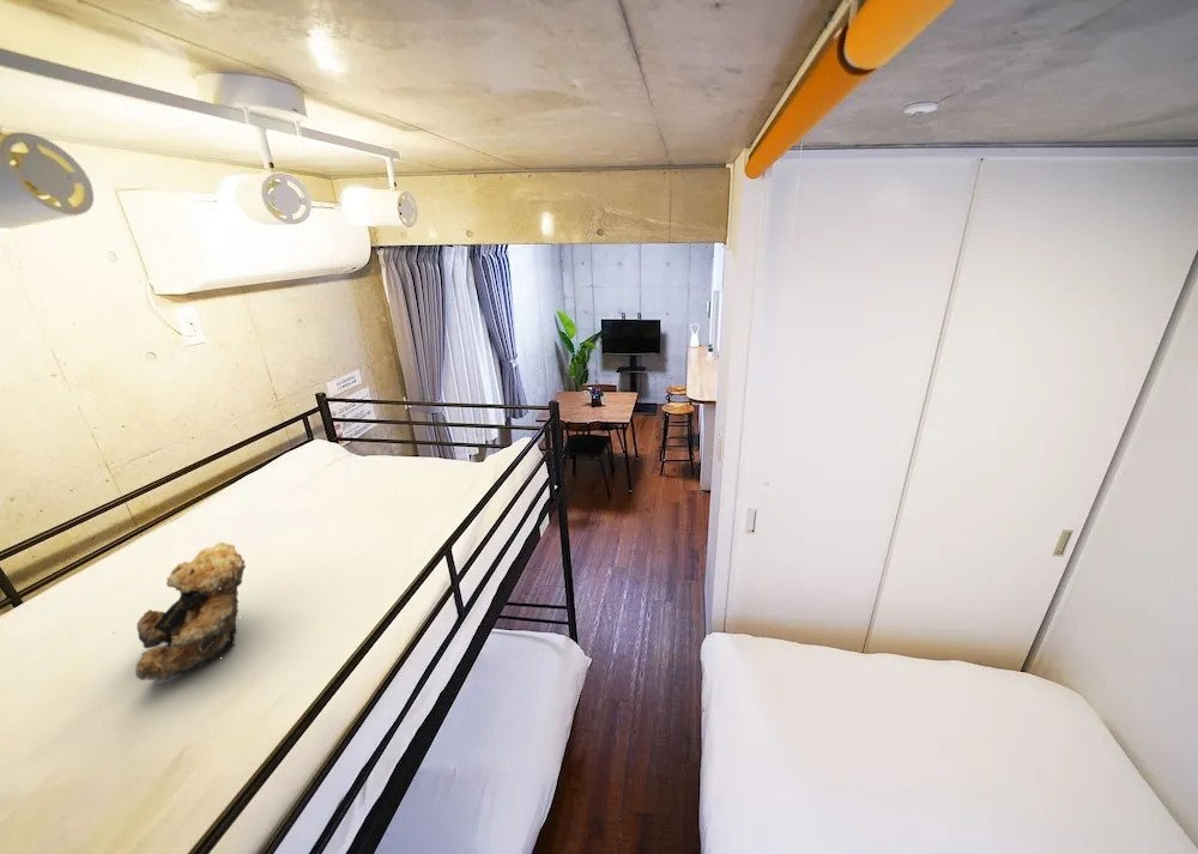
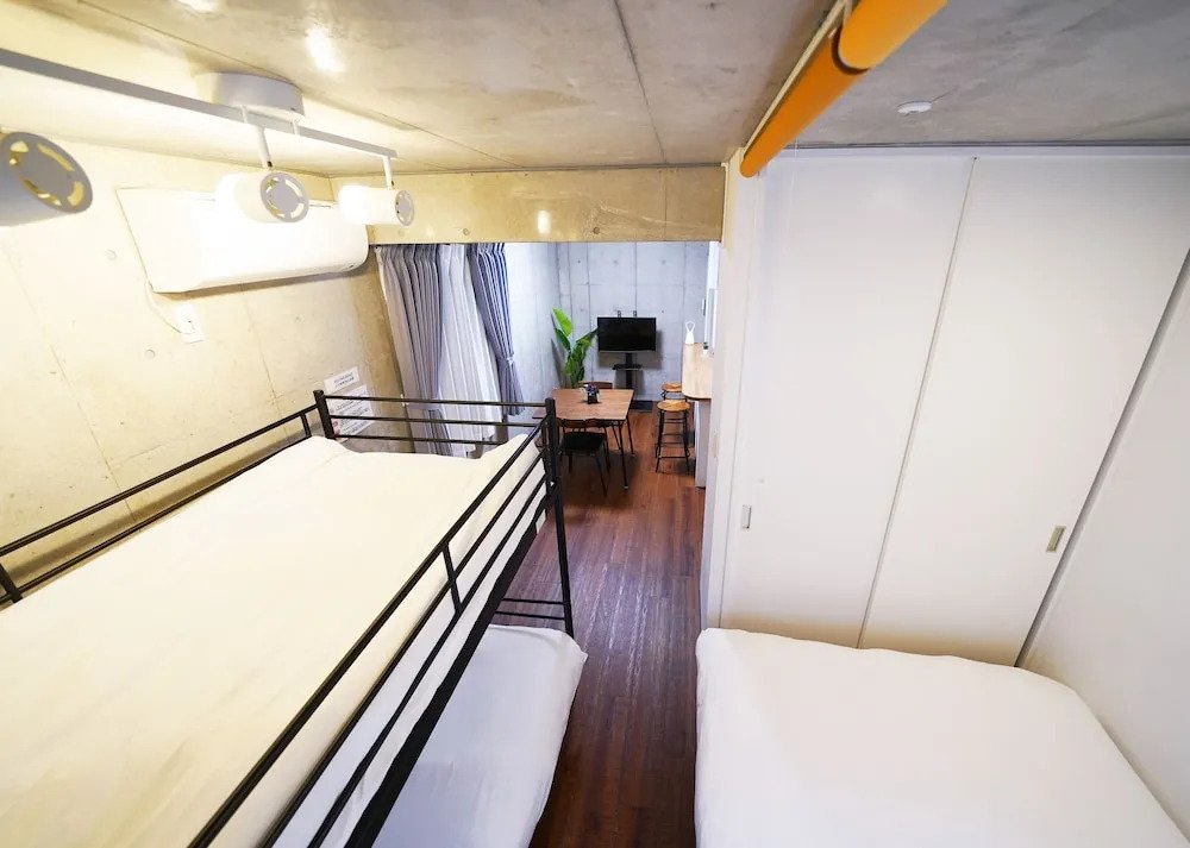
- teddy bear (186, 606)
